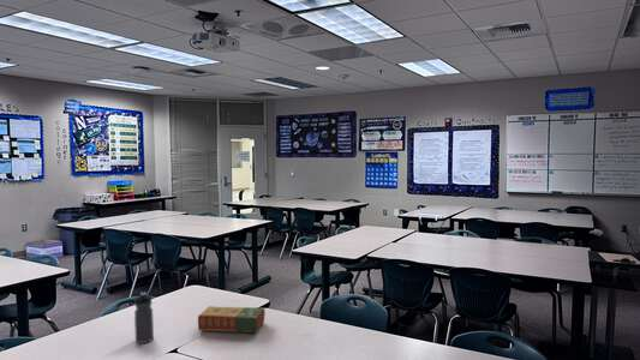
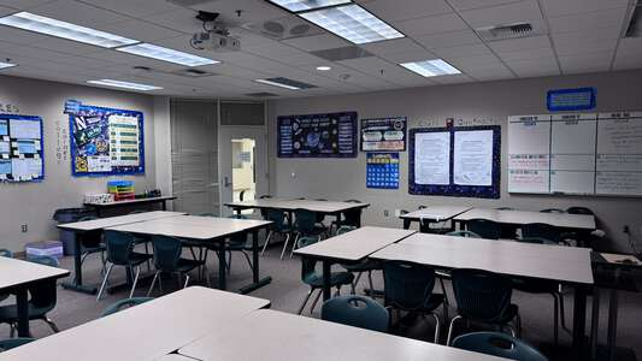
- book (232, 318)
- water bottle (143, 316)
